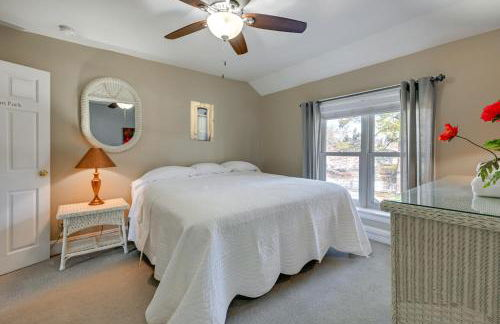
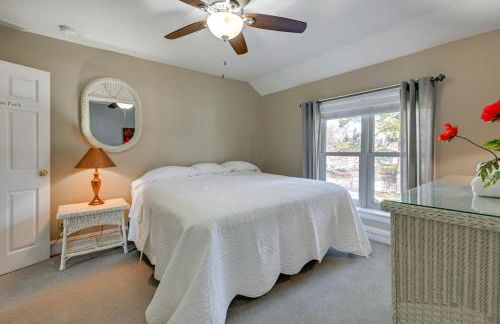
- wall art (202, 121)
